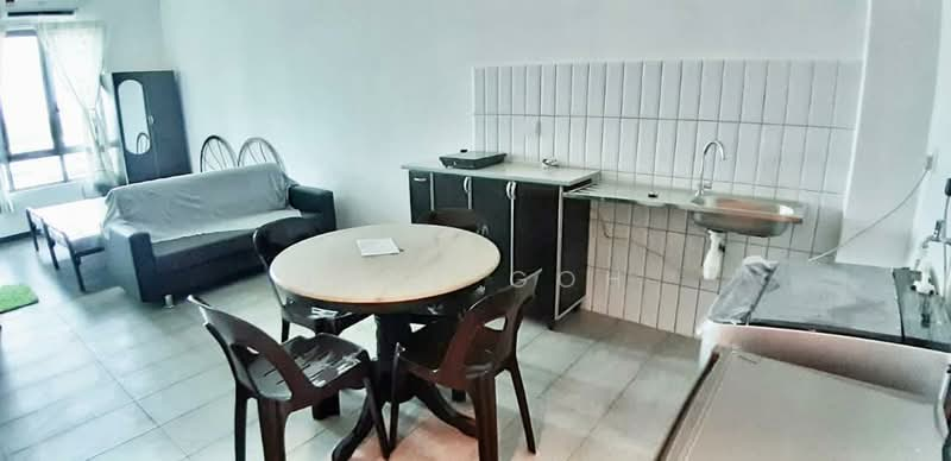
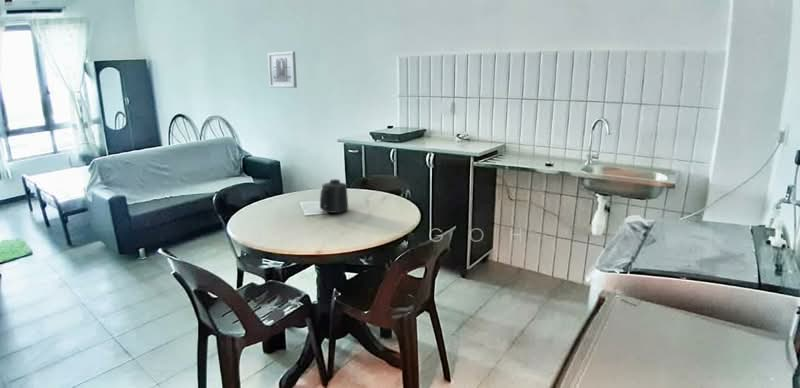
+ mug (333, 196)
+ wall art (282, 70)
